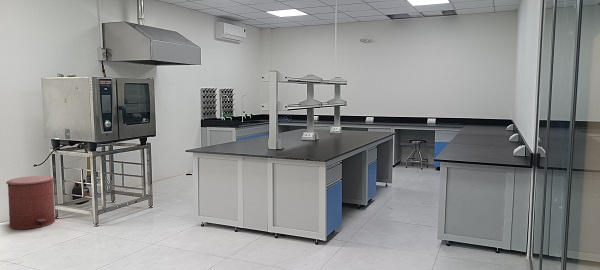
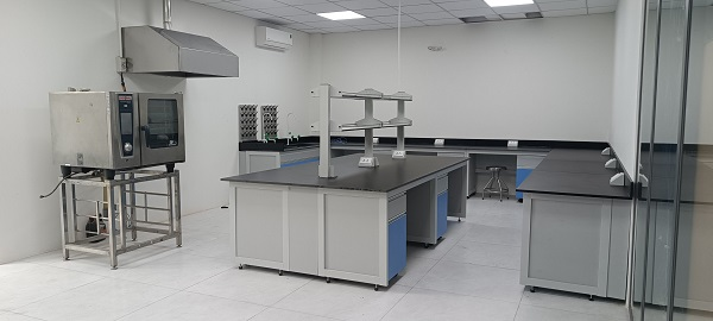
- trash can (31, 201)
